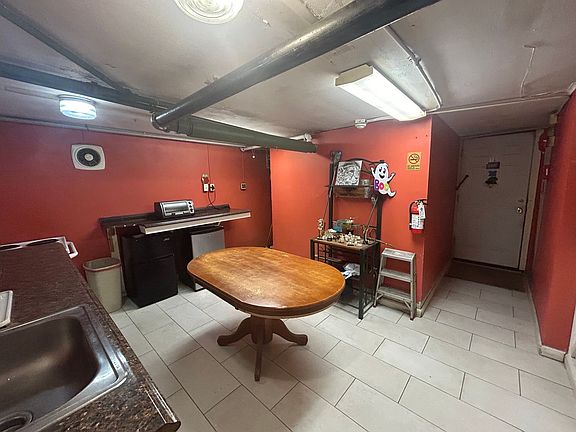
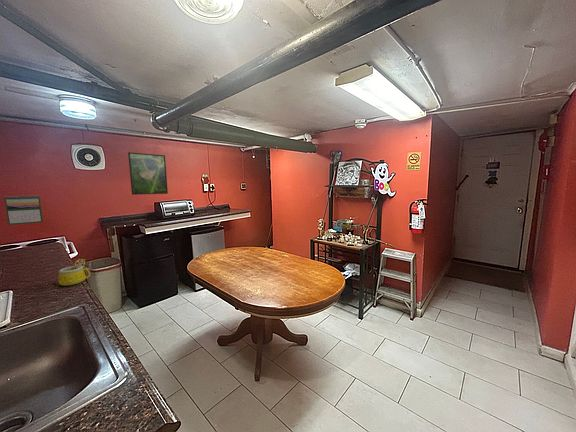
+ mug (74, 271)
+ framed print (149, 174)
+ calendar (24, 209)
